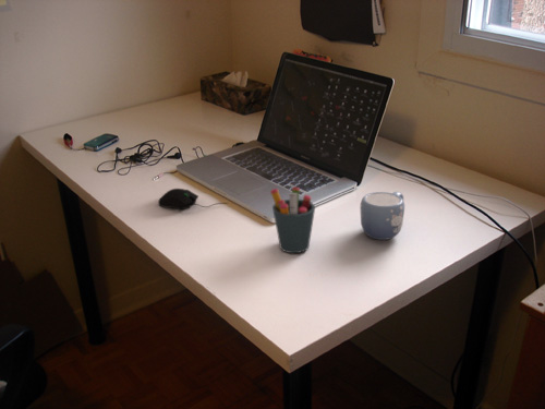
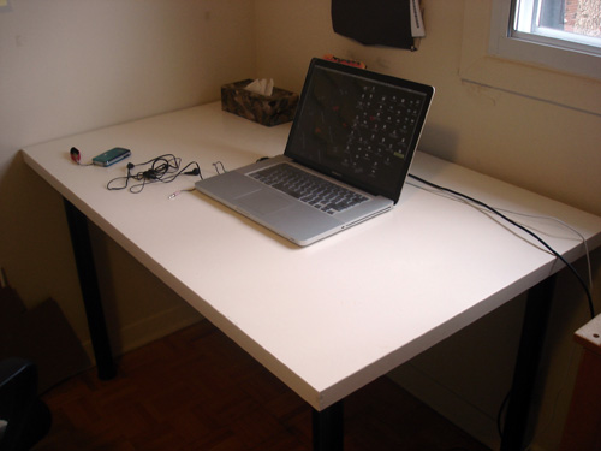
- mug (386, 214)
- pen holder (293, 216)
- computer mouse (190, 196)
